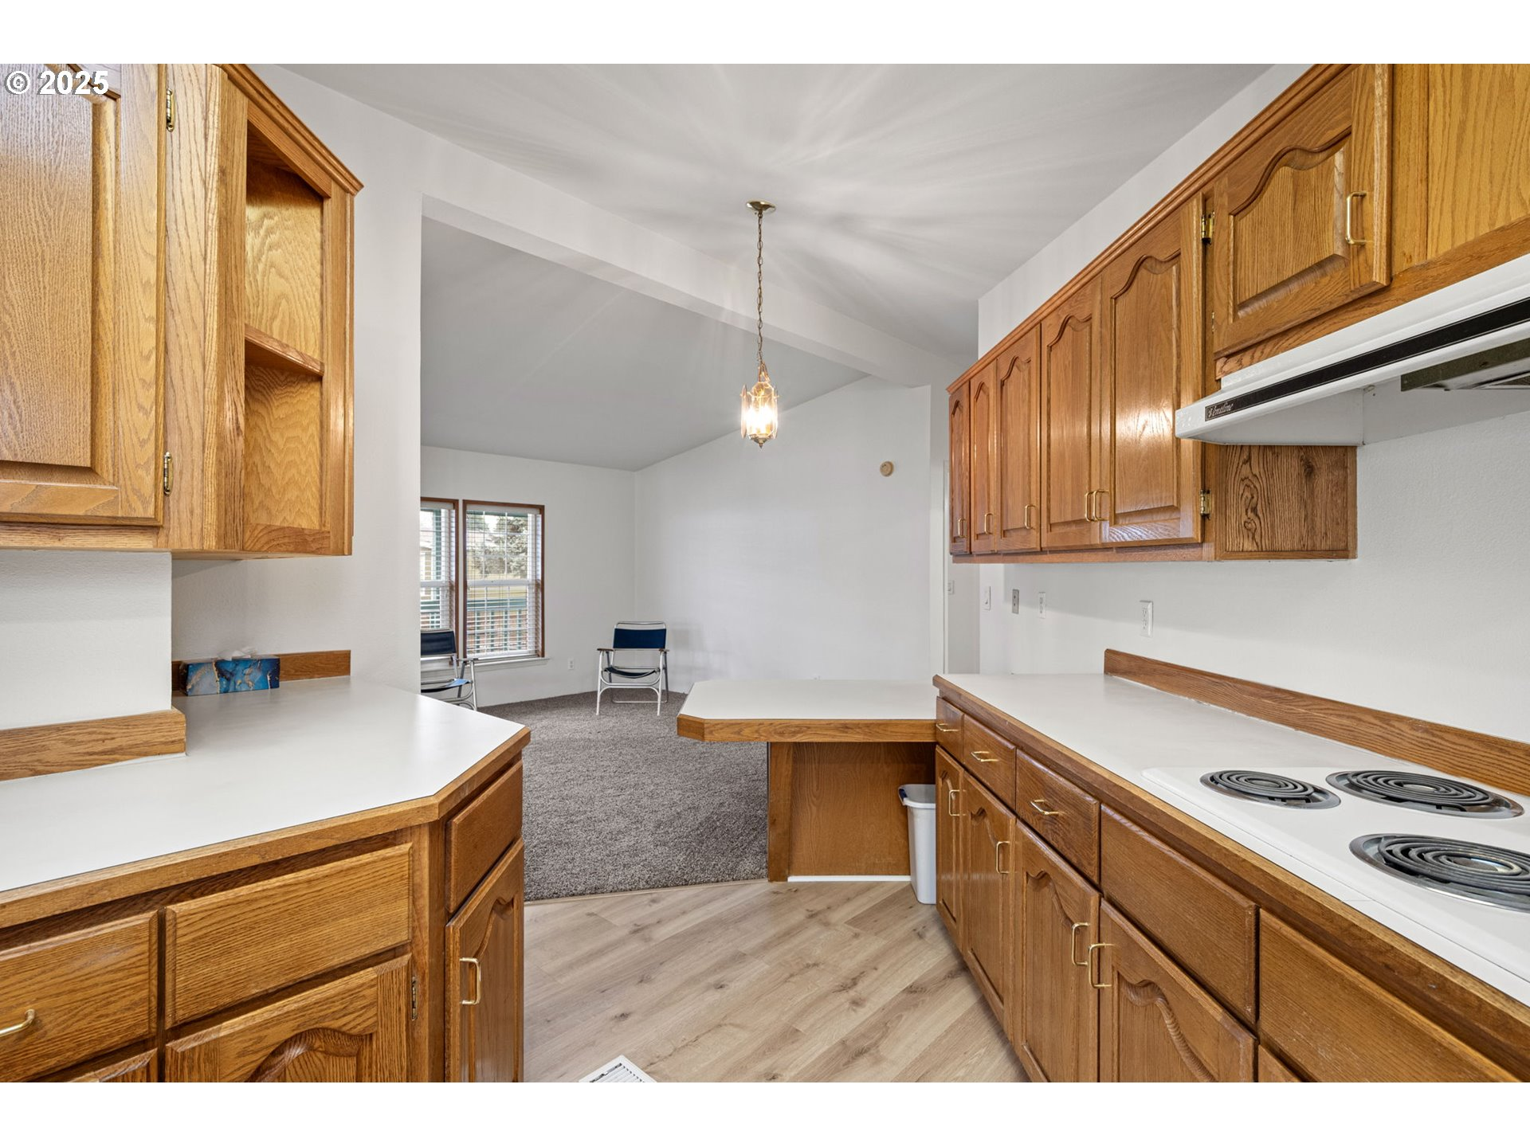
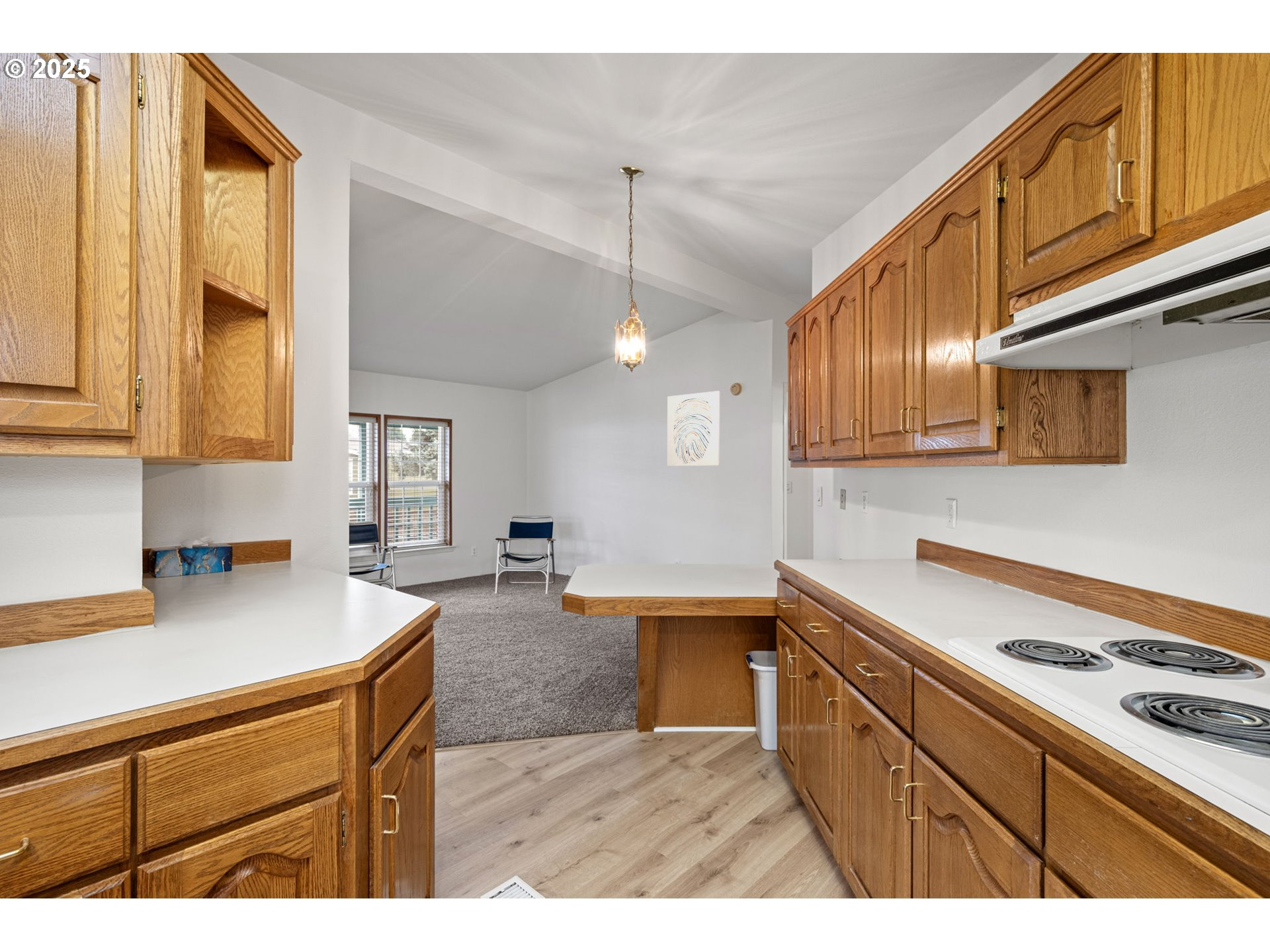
+ wall art (693, 430)
